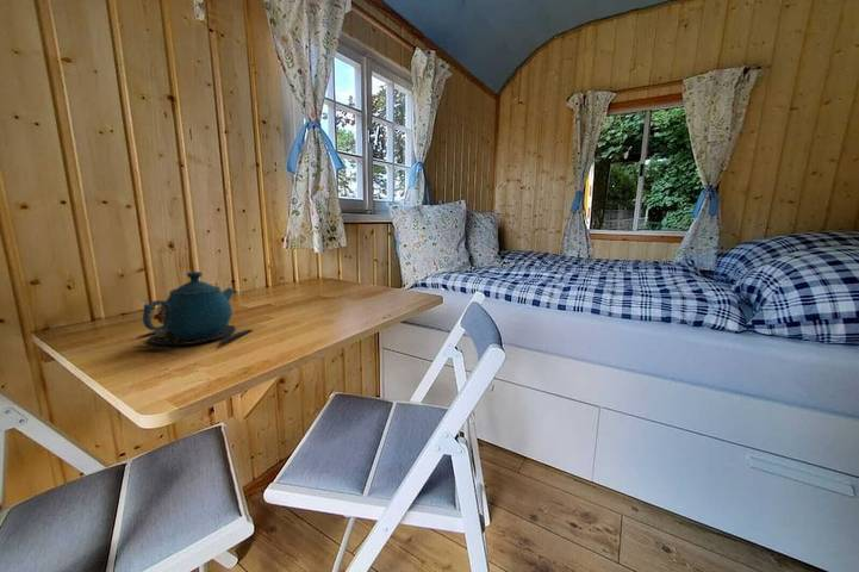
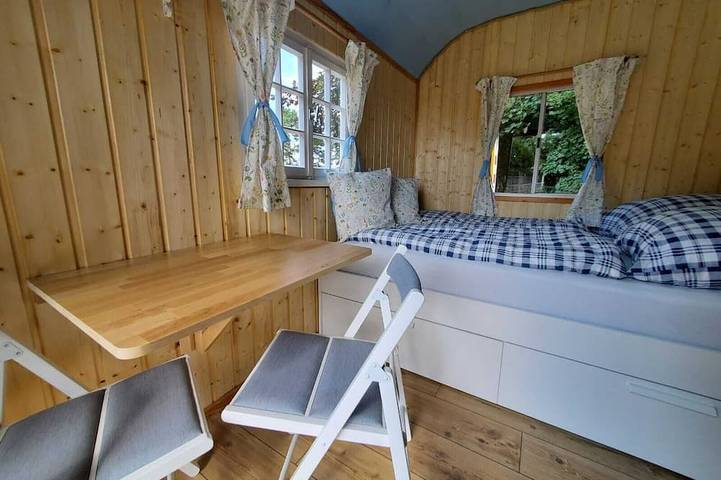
- teapot (191, 304)
